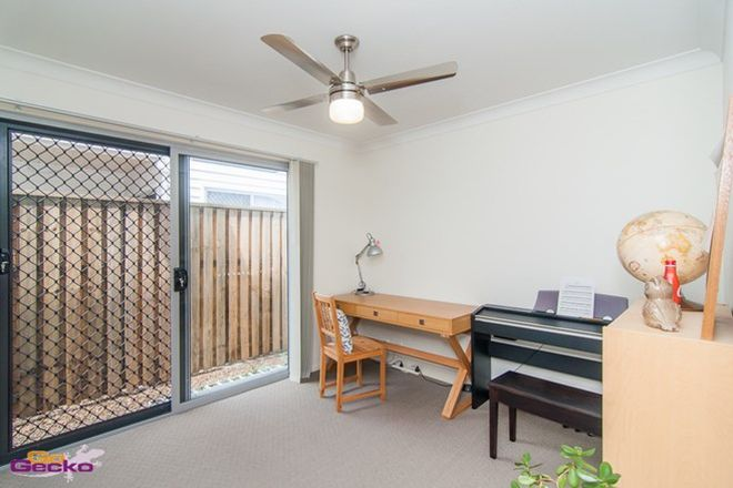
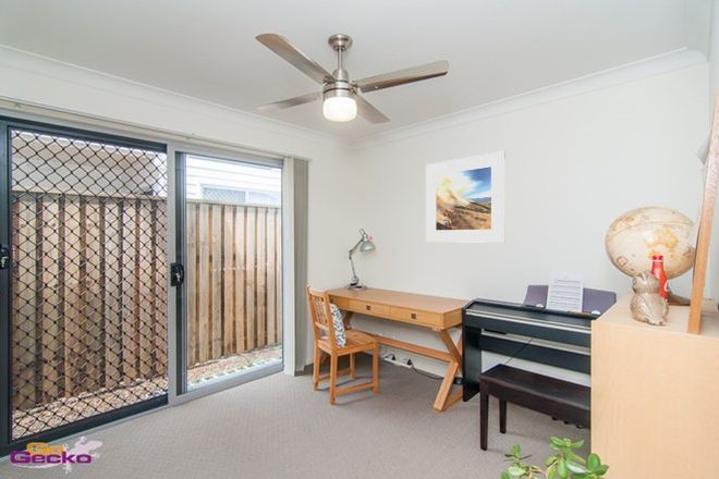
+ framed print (462, 200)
